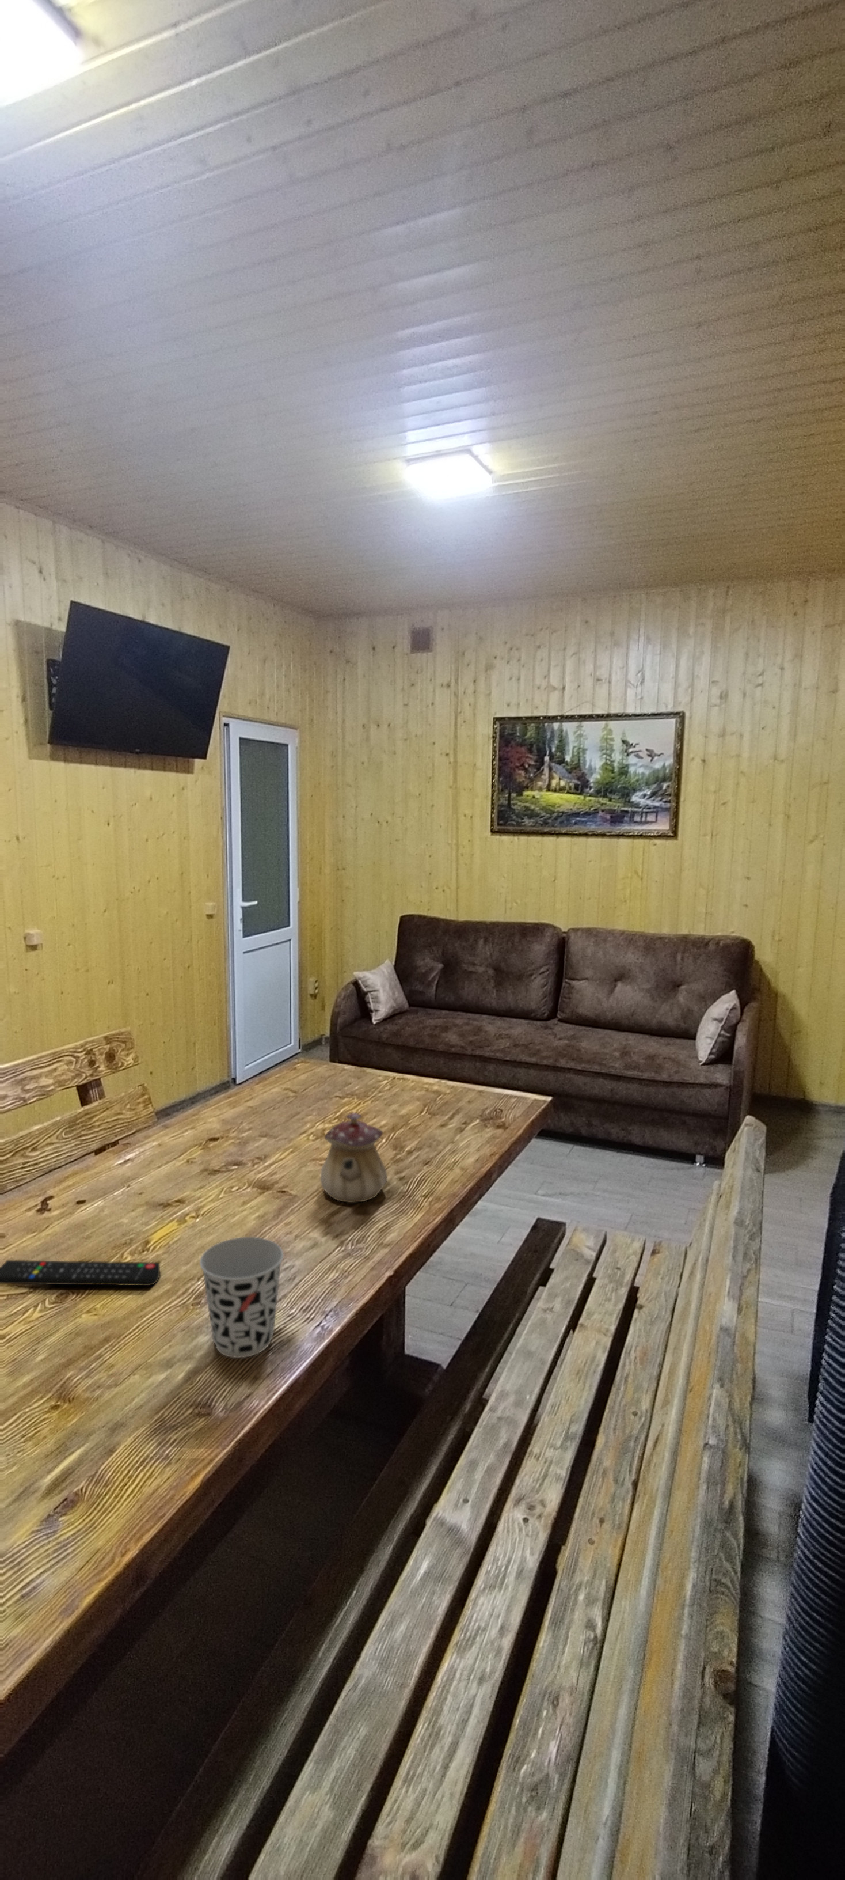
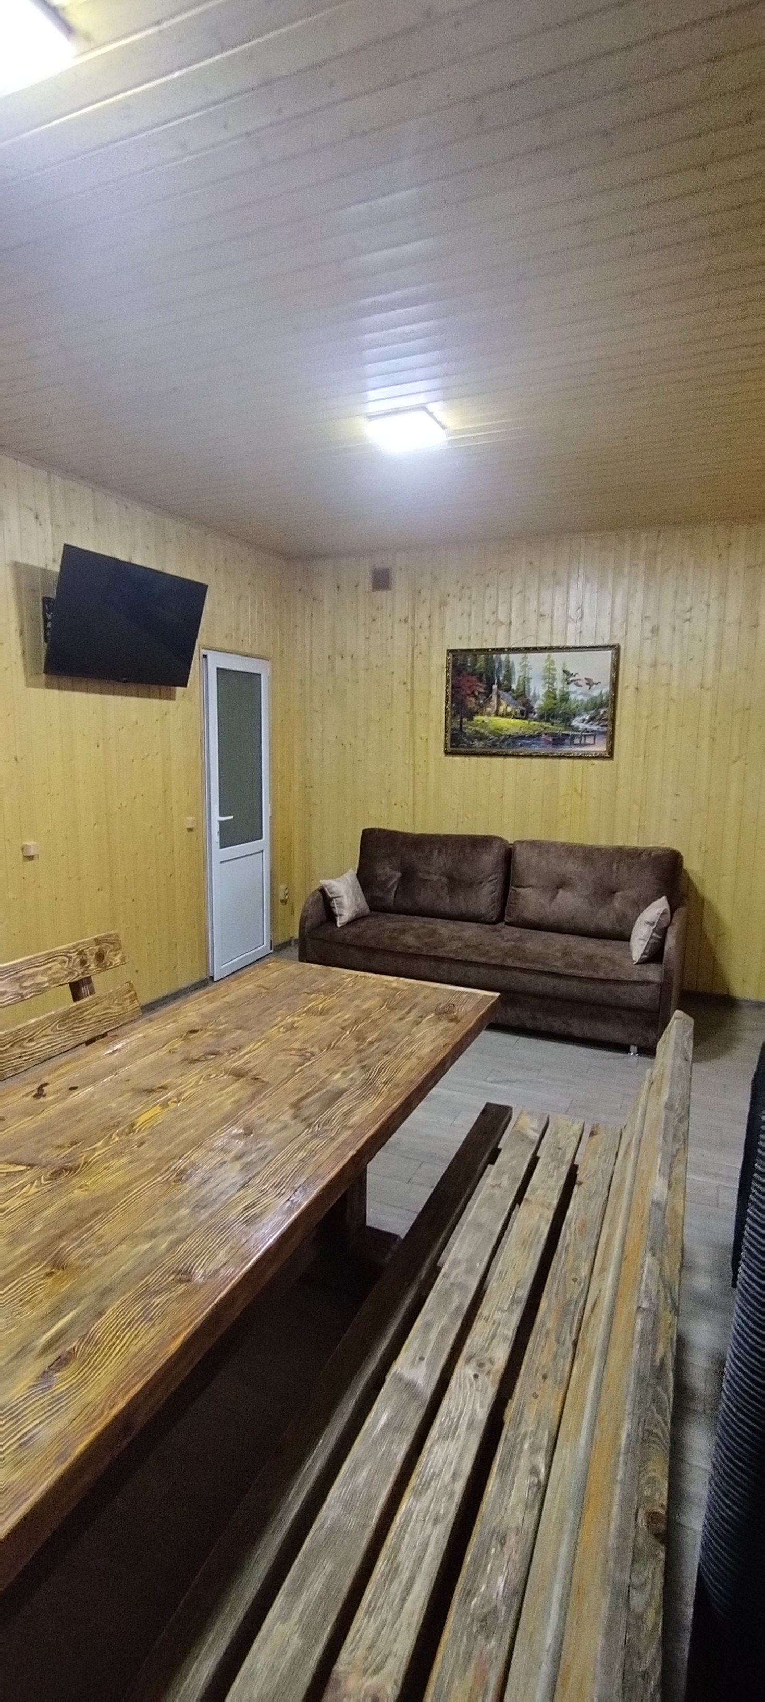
- remote control (78, 1275)
- teapot (354, 1150)
- cup (242, 1298)
